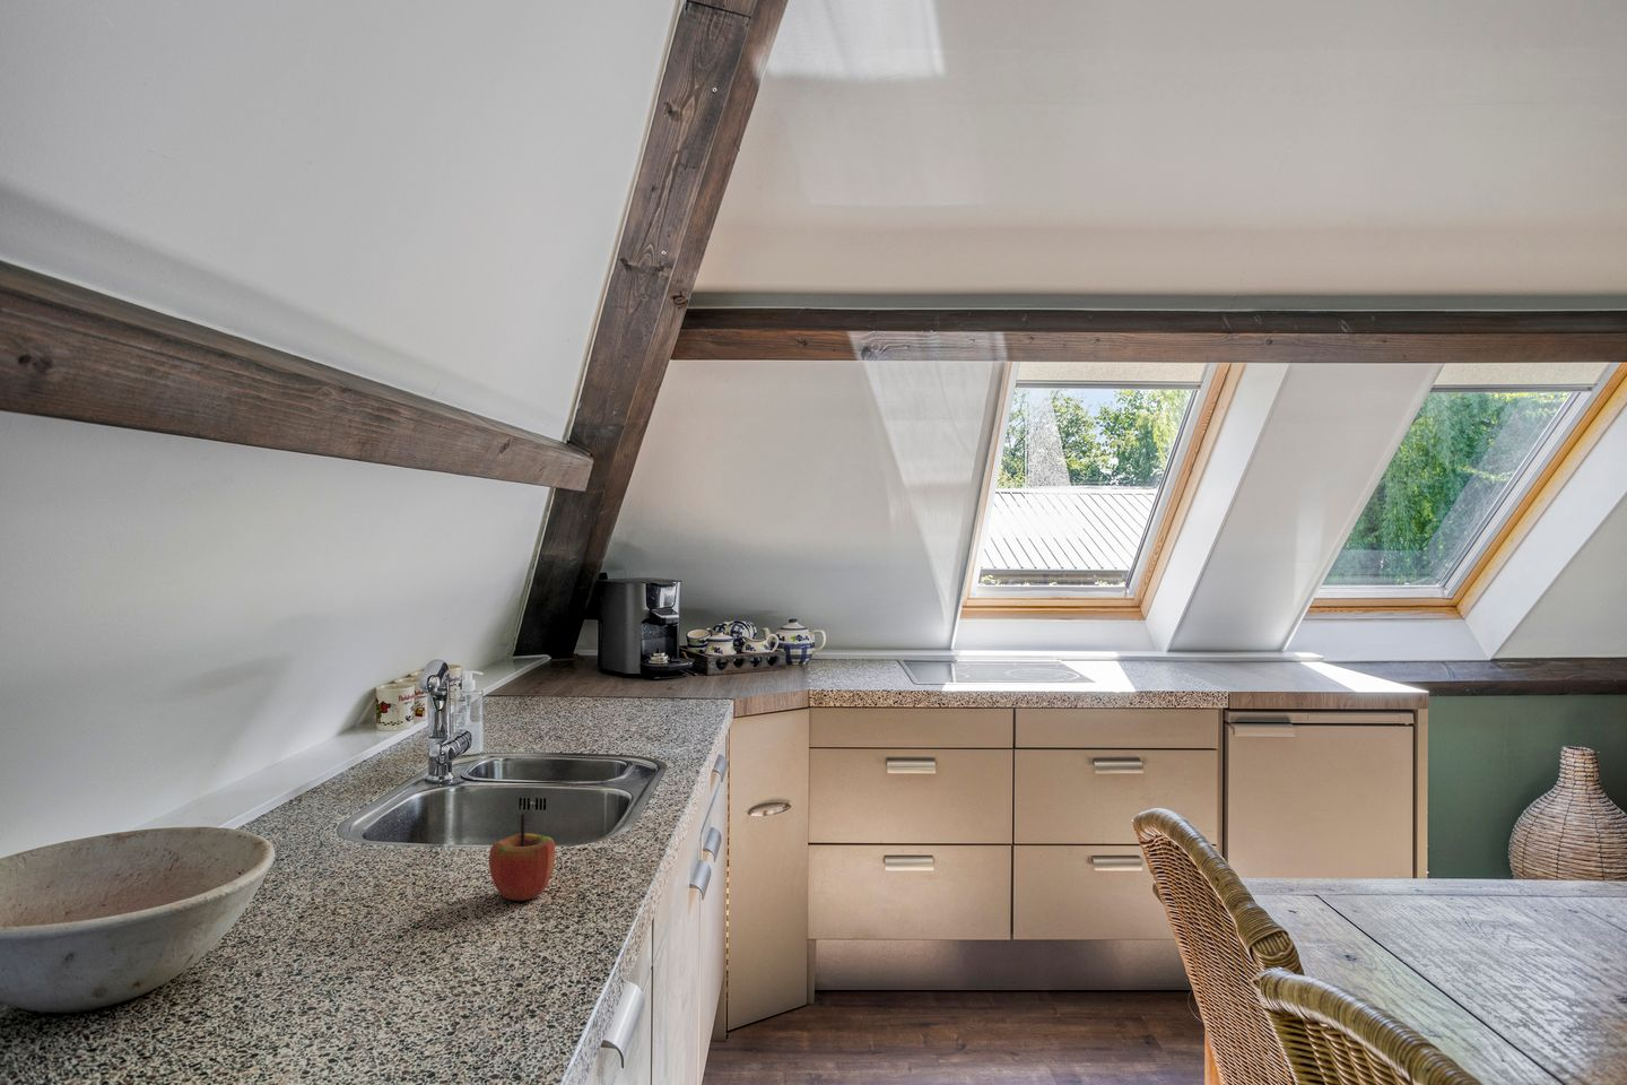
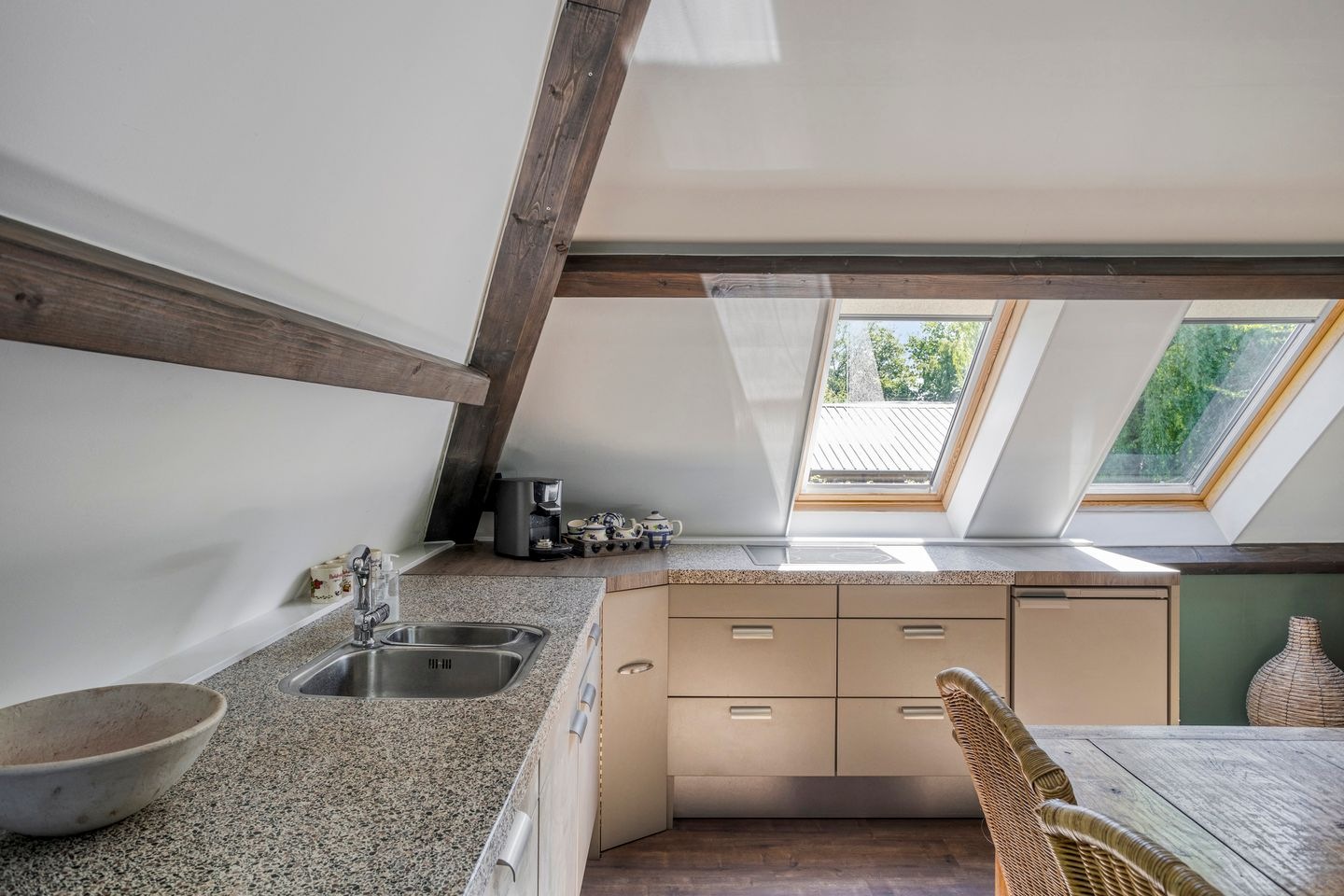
- apple (522, 855)
